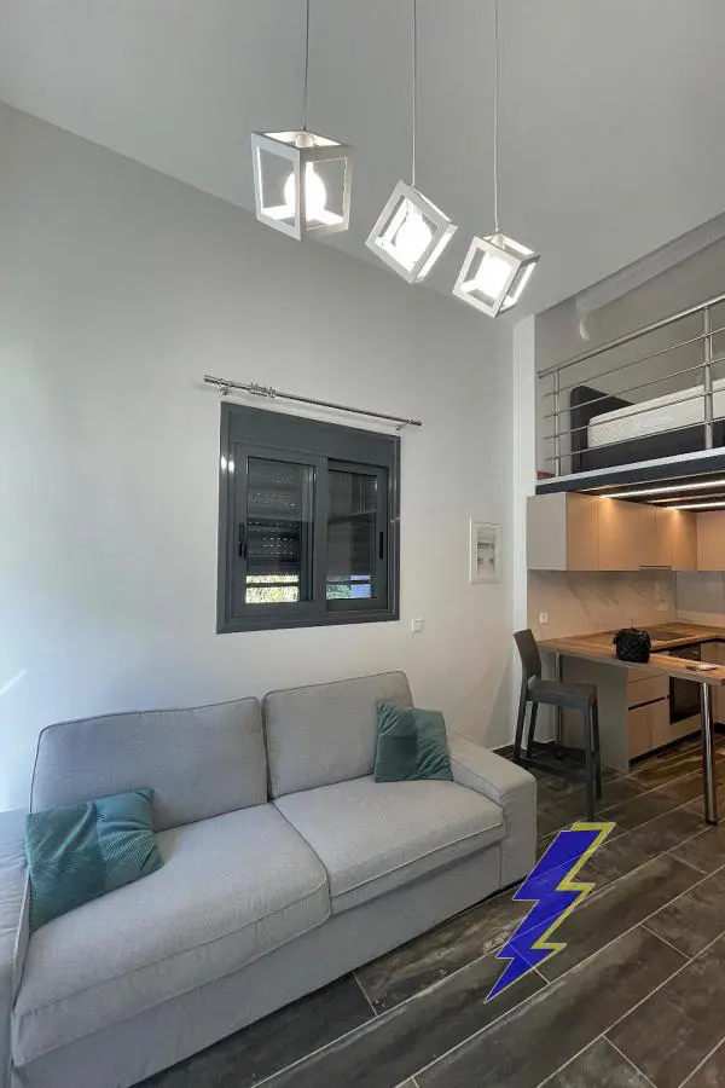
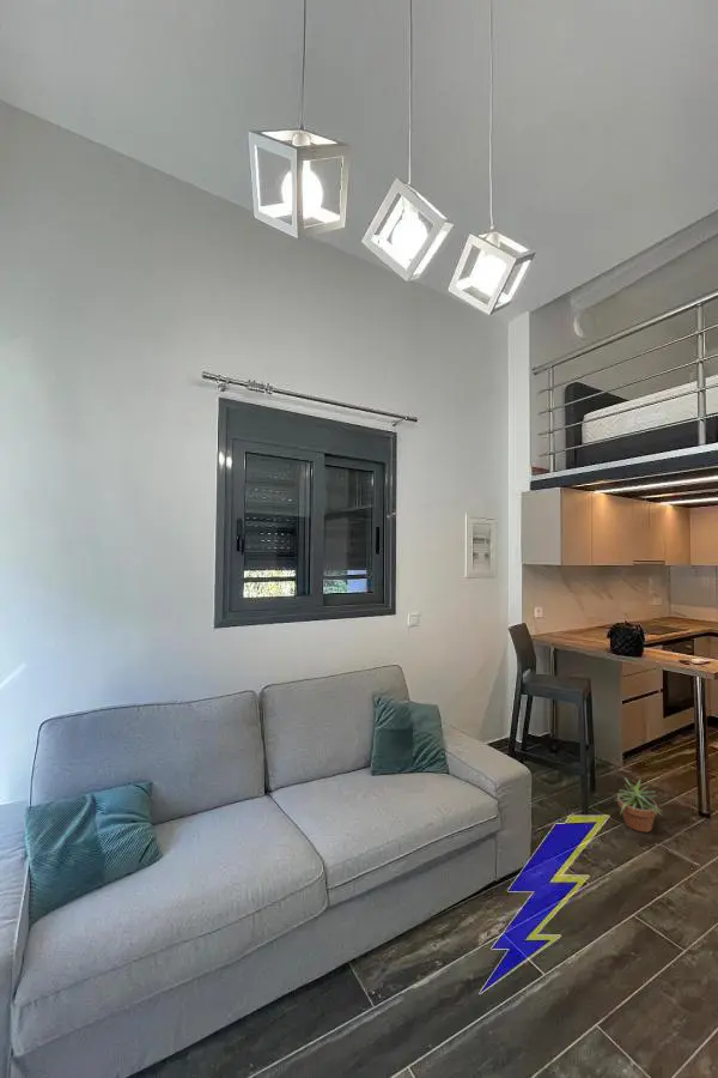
+ potted plant (635, 801)
